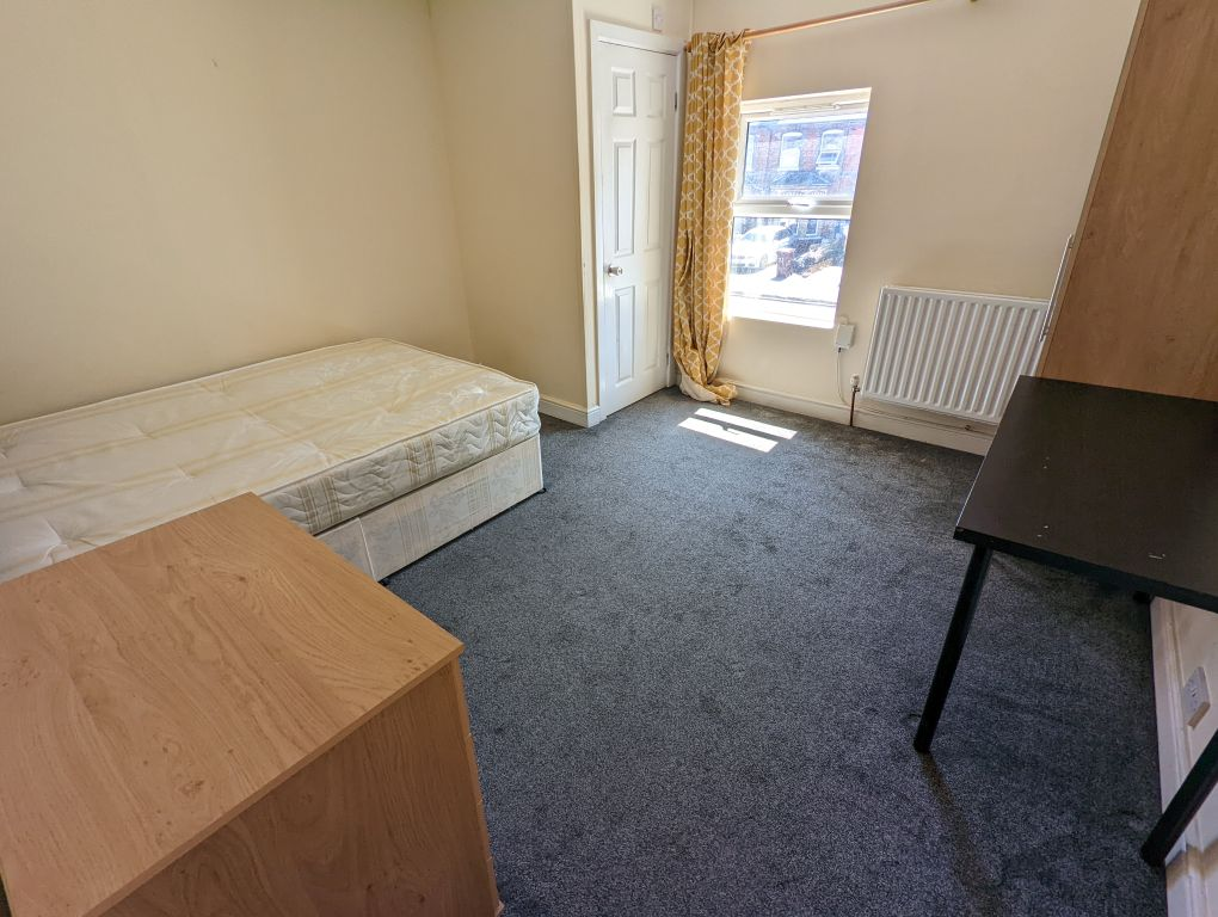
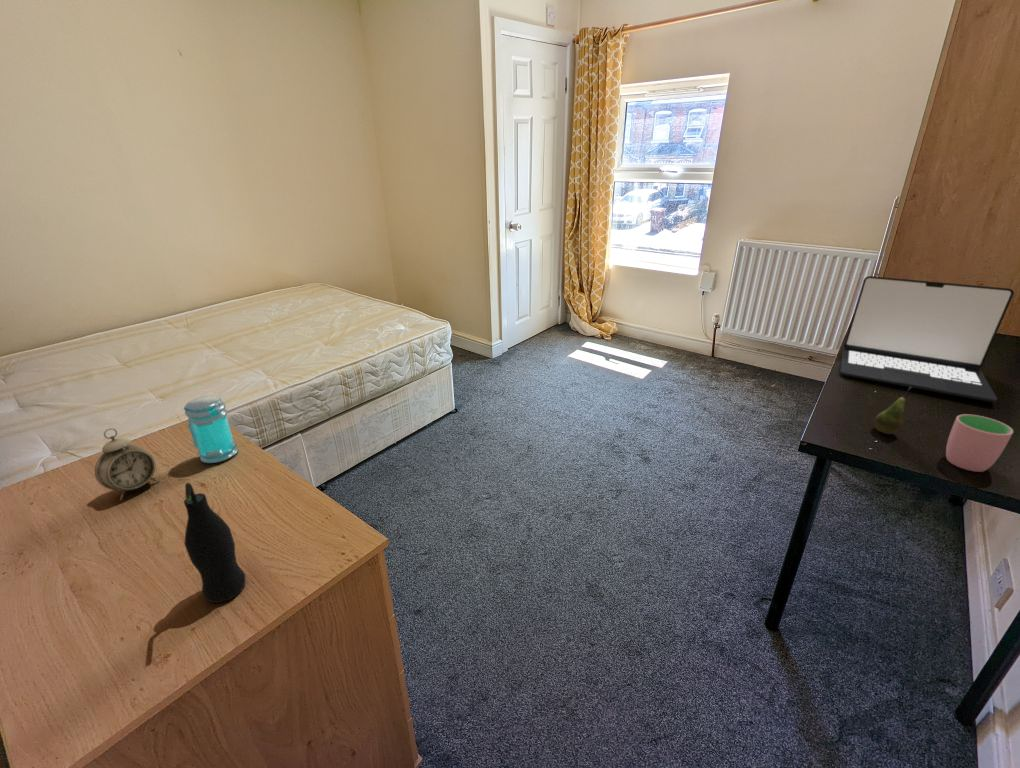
+ bottle (208, 541)
+ cup (975, 441)
+ laptop (924, 333)
+ jar (211, 428)
+ alarm clock (123, 460)
+ fruit (892, 409)
